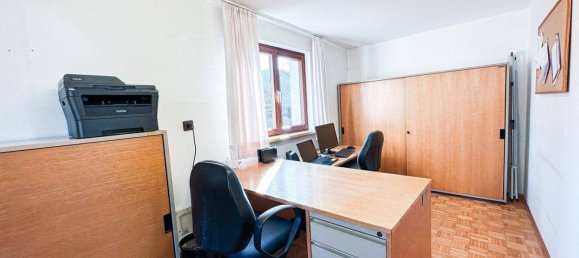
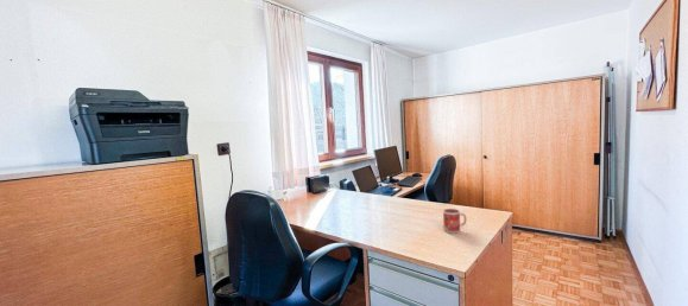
+ mug (455, 219)
